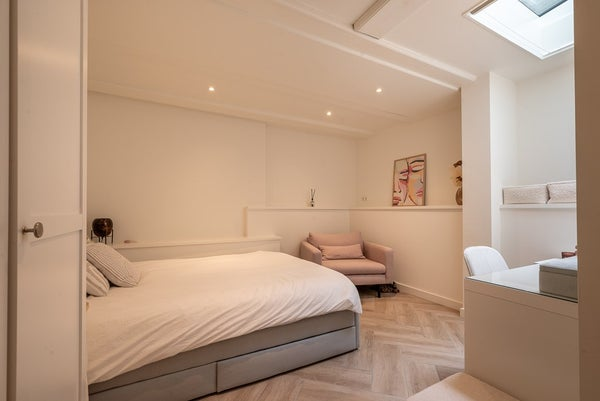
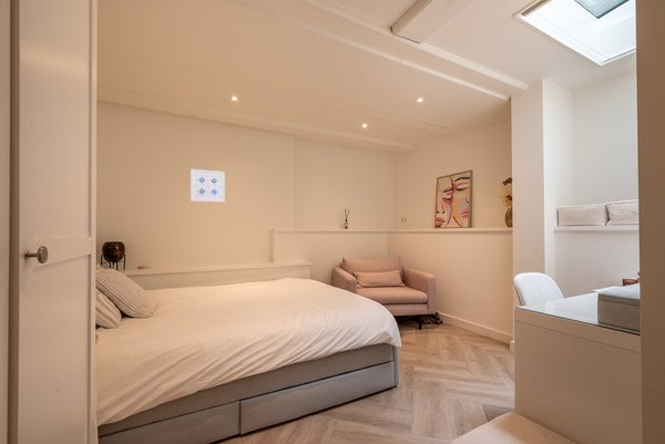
+ wall art (207, 186)
